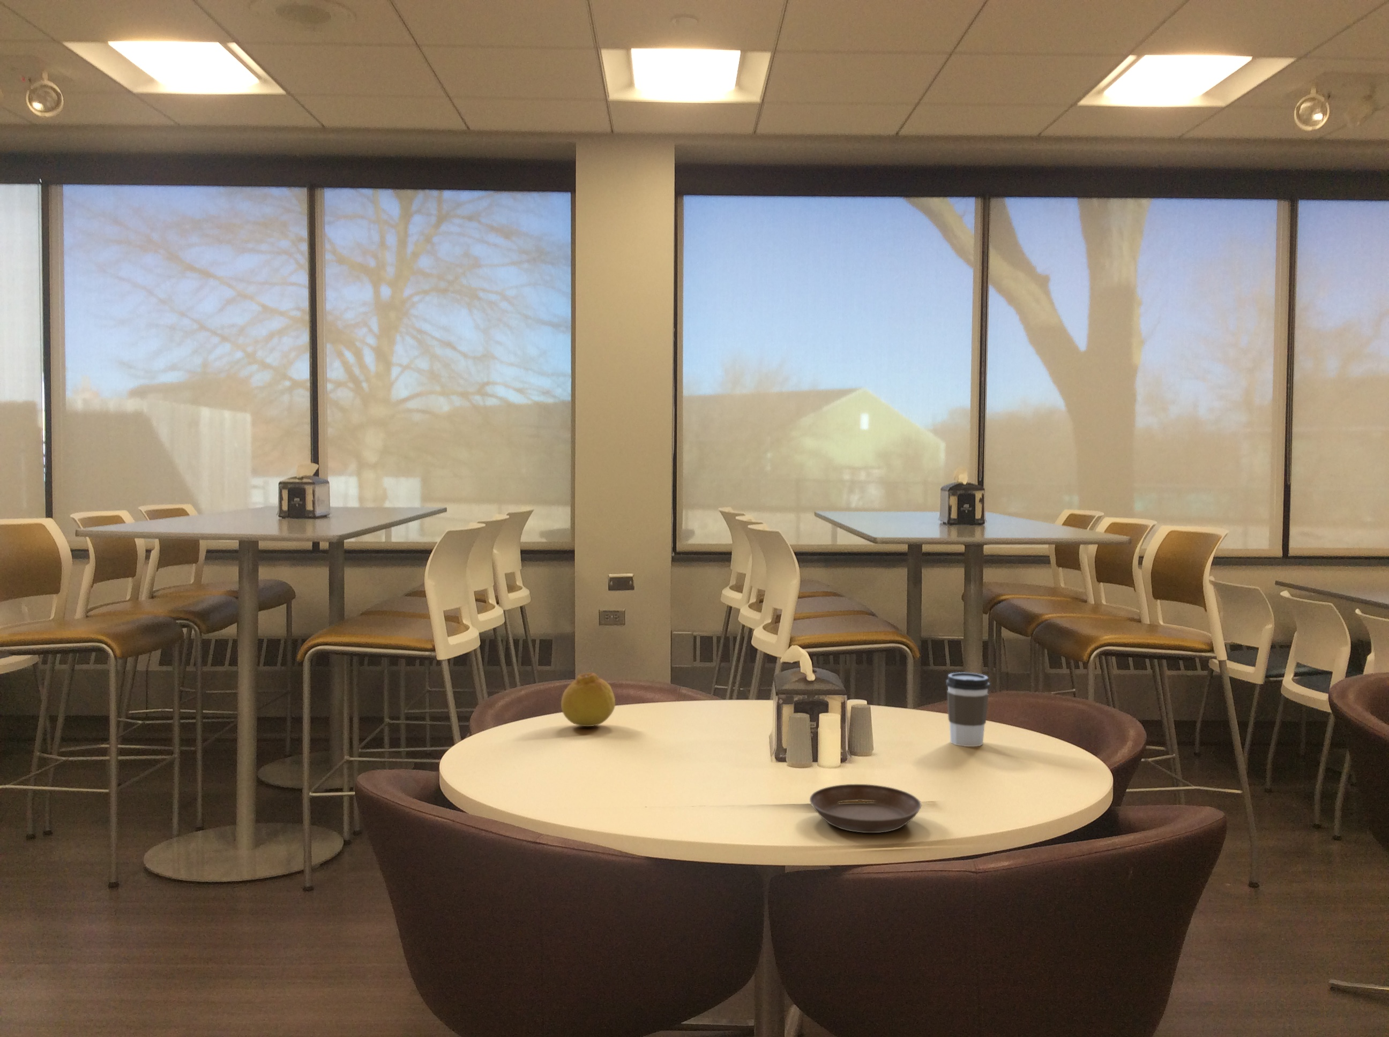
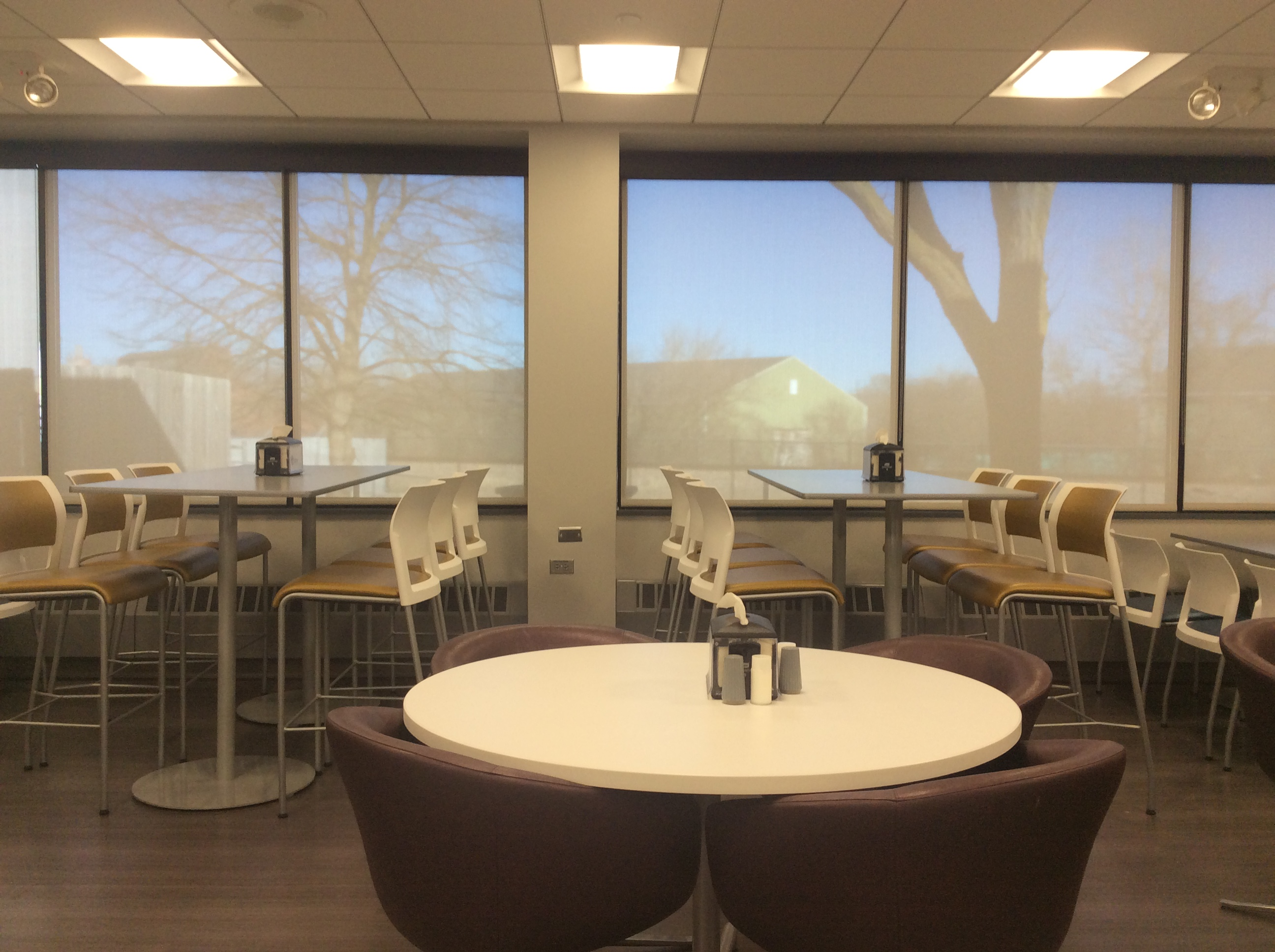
- saucer (864, 810)
- coffee cup (966, 710)
- fruit (588, 699)
